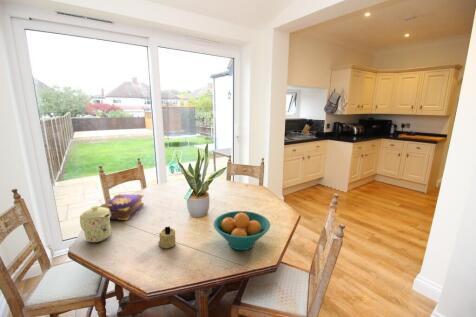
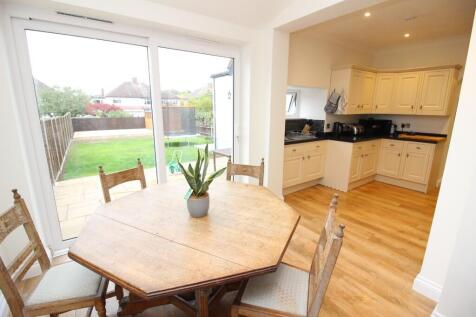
- book (121, 205)
- fruit bowl (241, 228)
- candle (166, 235)
- mug (95, 222)
